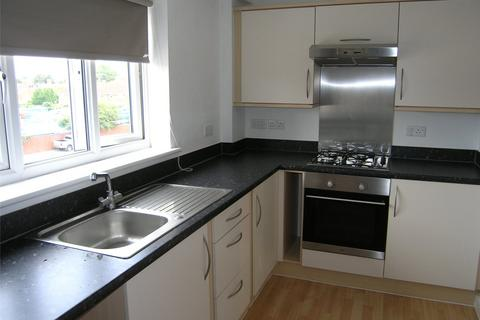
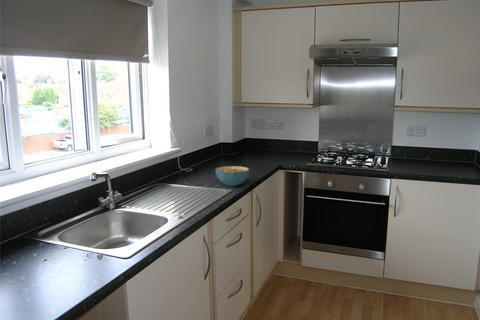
+ cereal bowl (232, 177)
